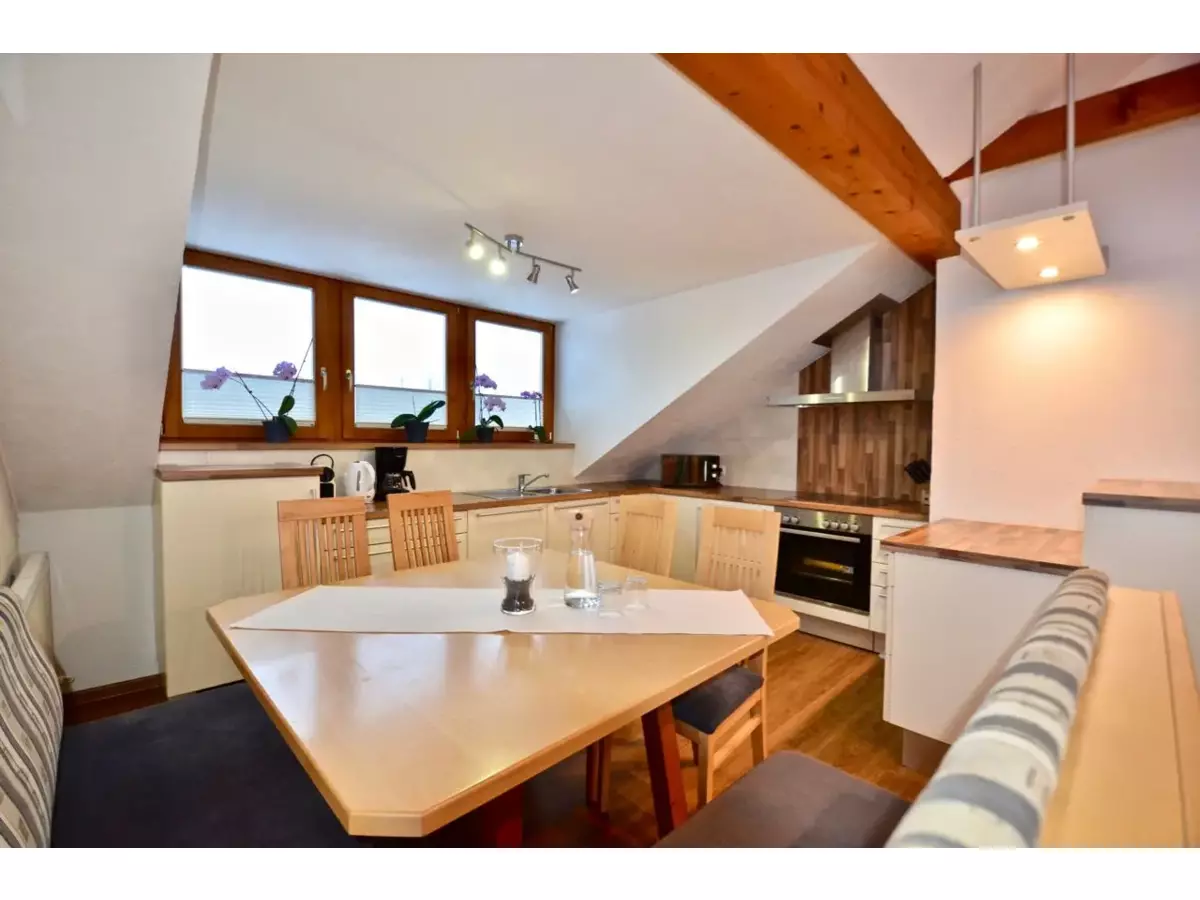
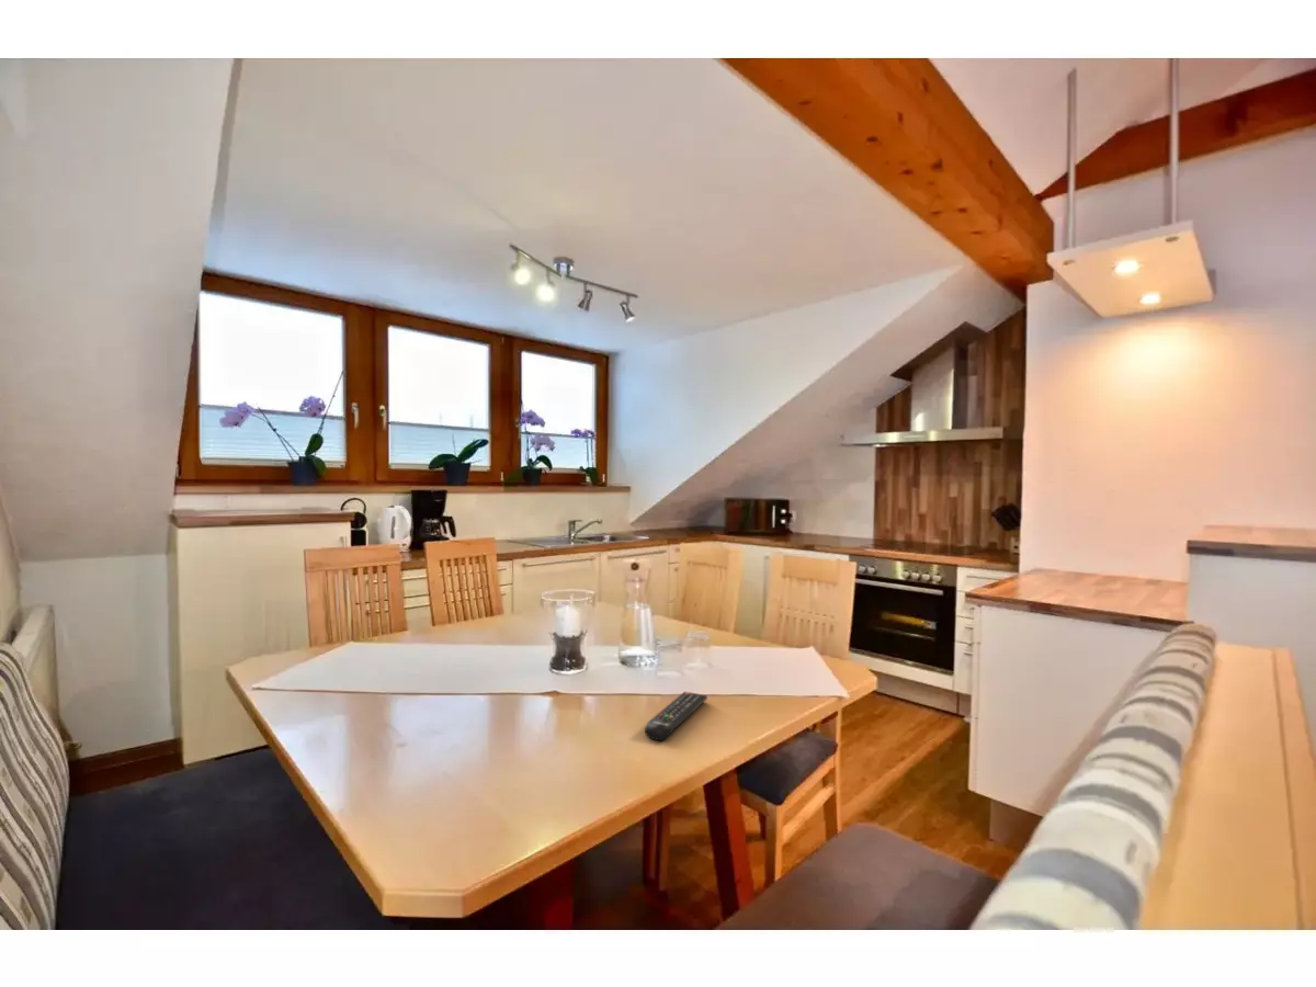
+ remote control (678, 713)
